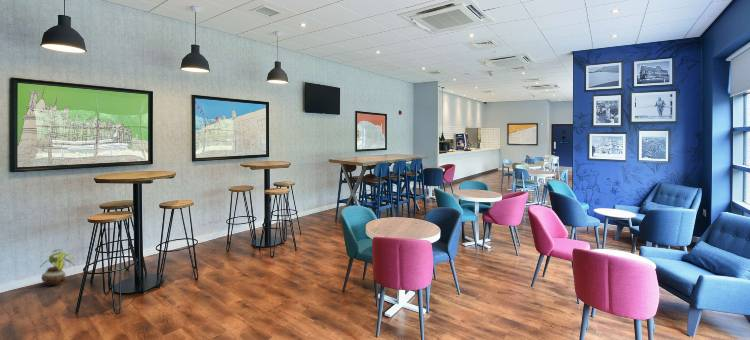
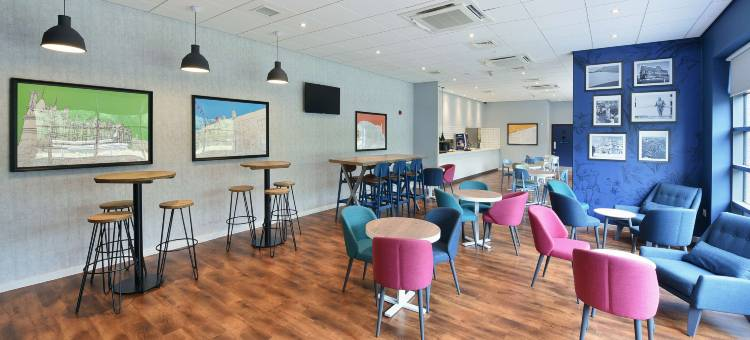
- potted plant (57, 266)
